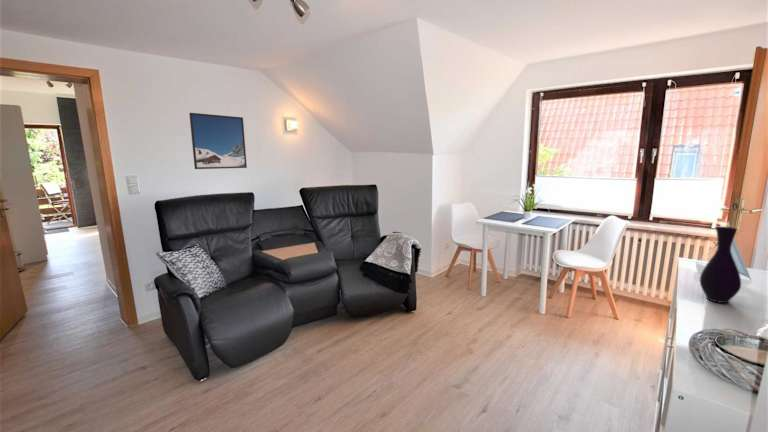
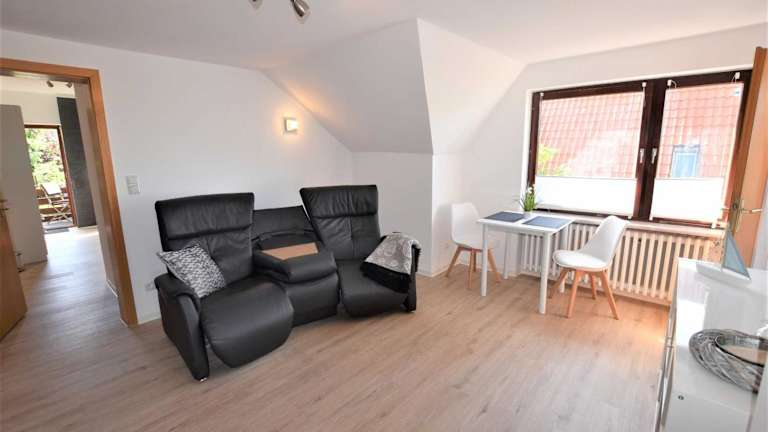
- vase (721, 264)
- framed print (219, 142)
